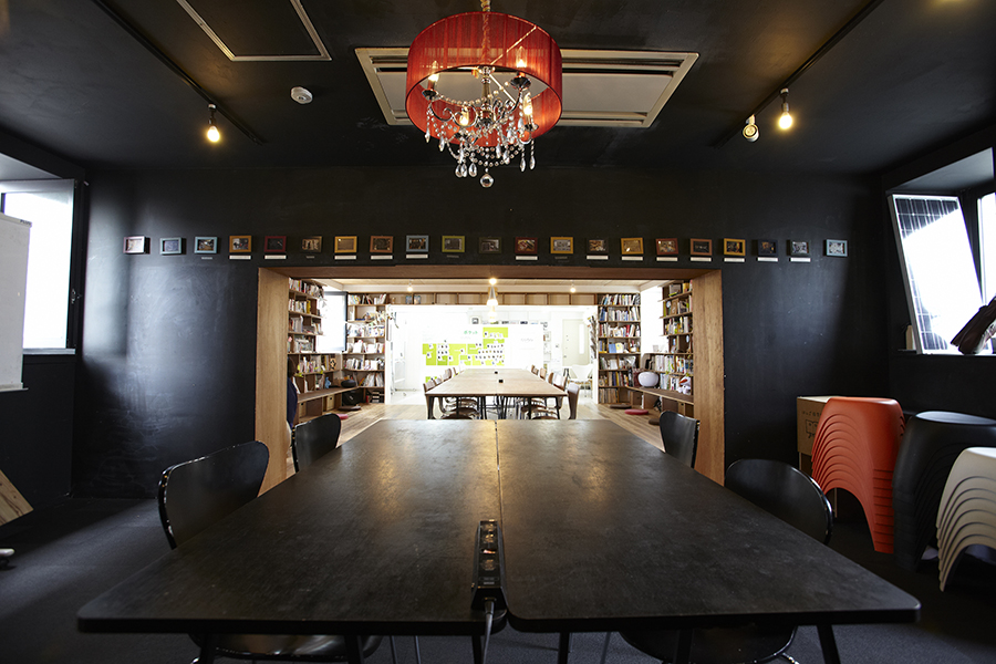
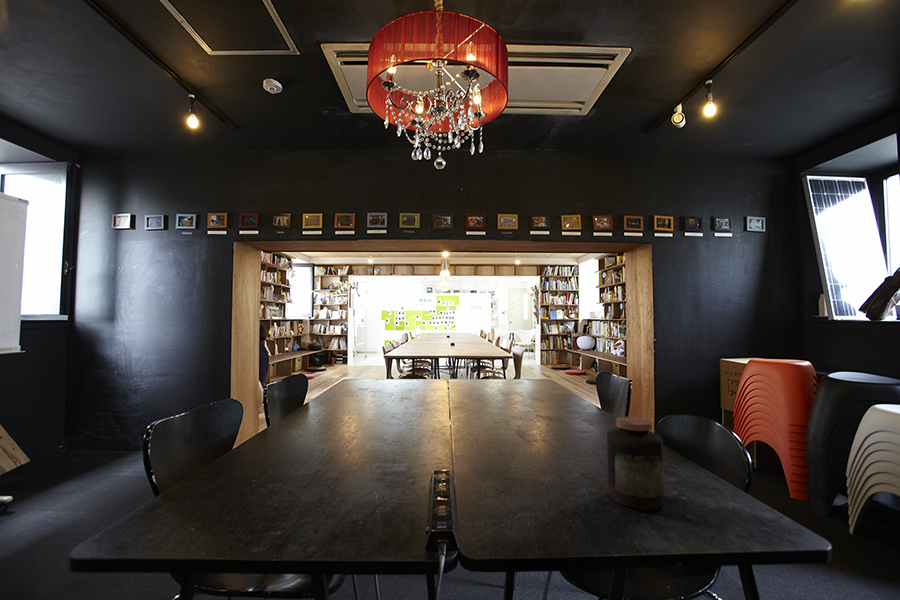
+ jar (634, 459)
